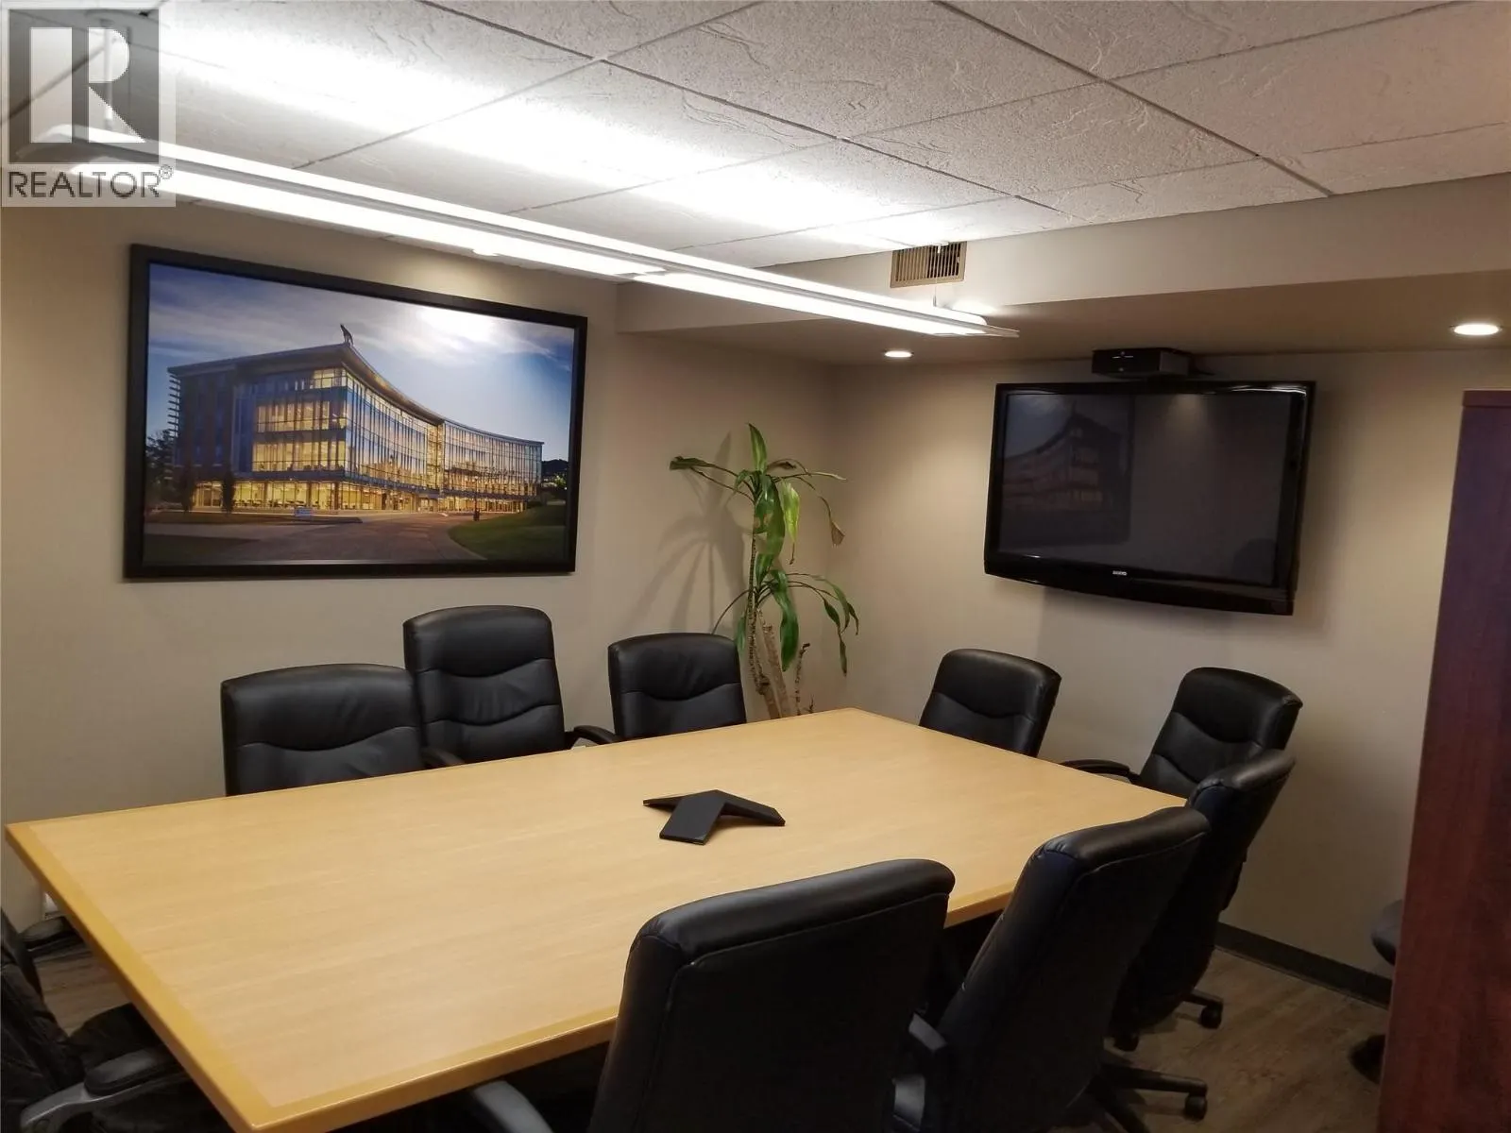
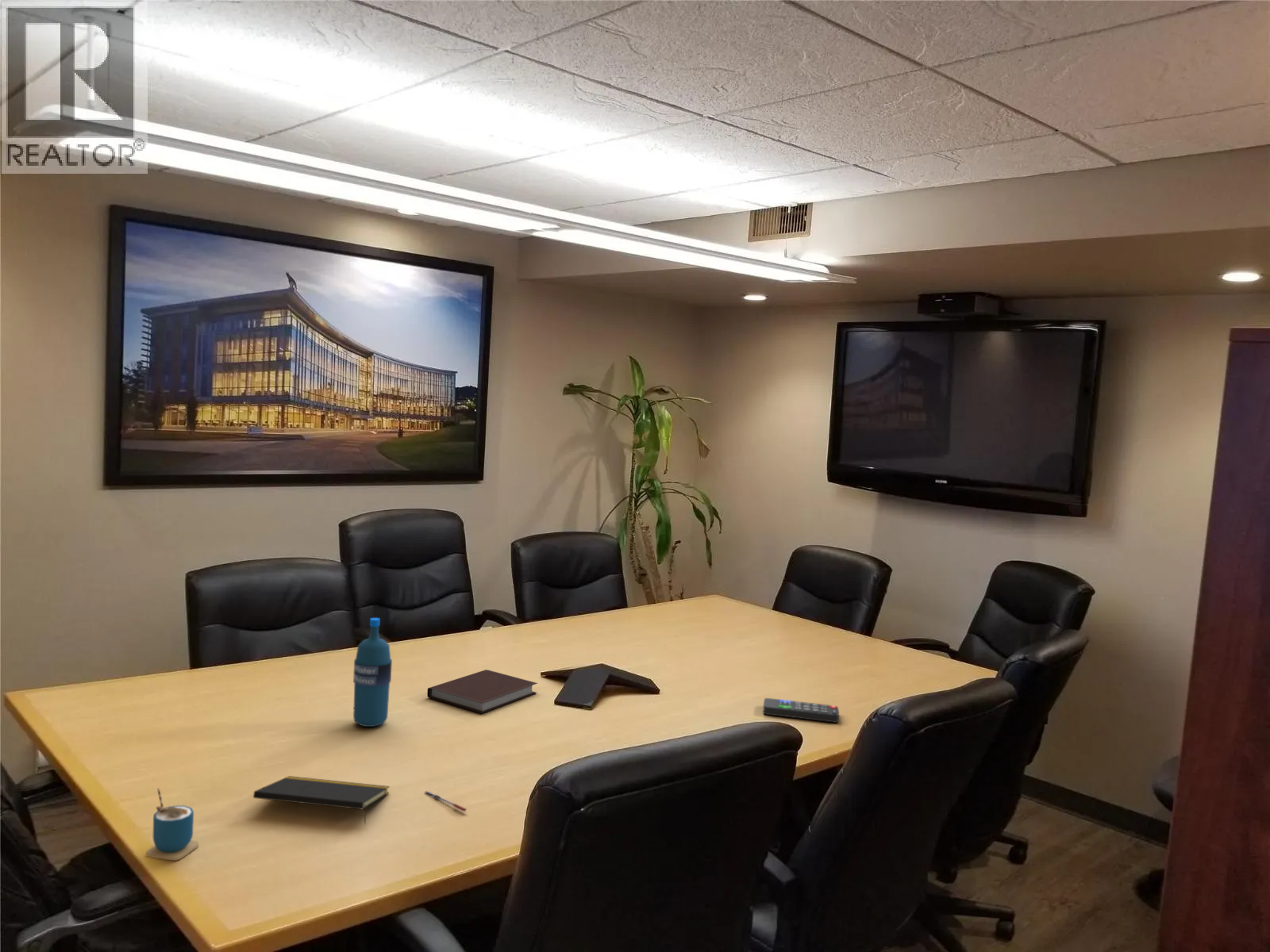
+ cup (173, 819)
+ remote control (801, 709)
+ notepad (324, 792)
+ notebook (483, 689)
+ water bottle (372, 671)
+ pen (444, 800)
